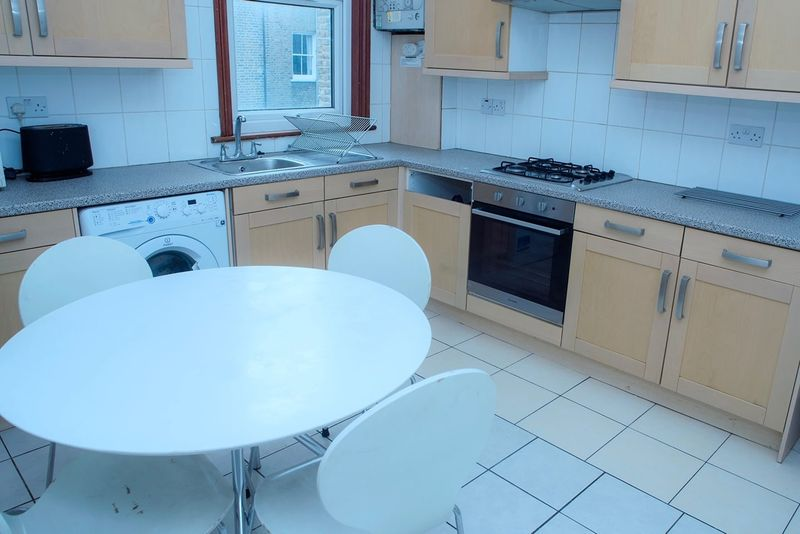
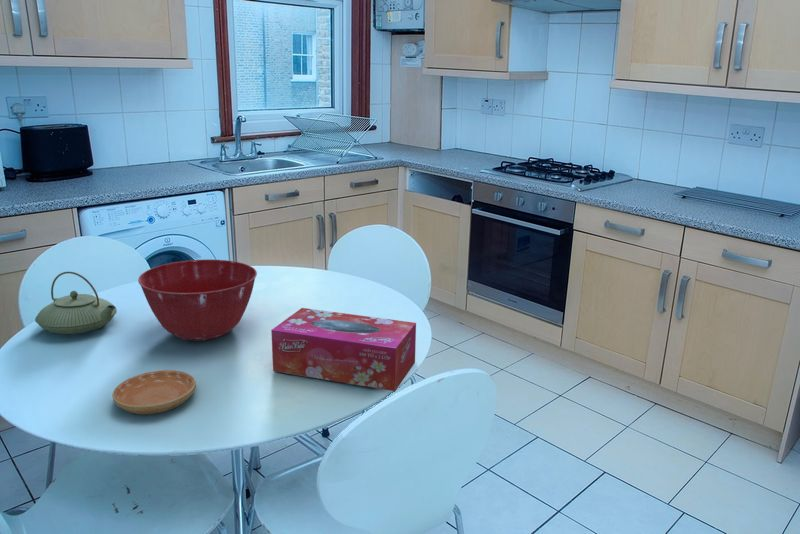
+ mixing bowl (201, 302)
+ tissue box (345, 346)
+ teapot (78, 300)
+ saucer (155, 393)
